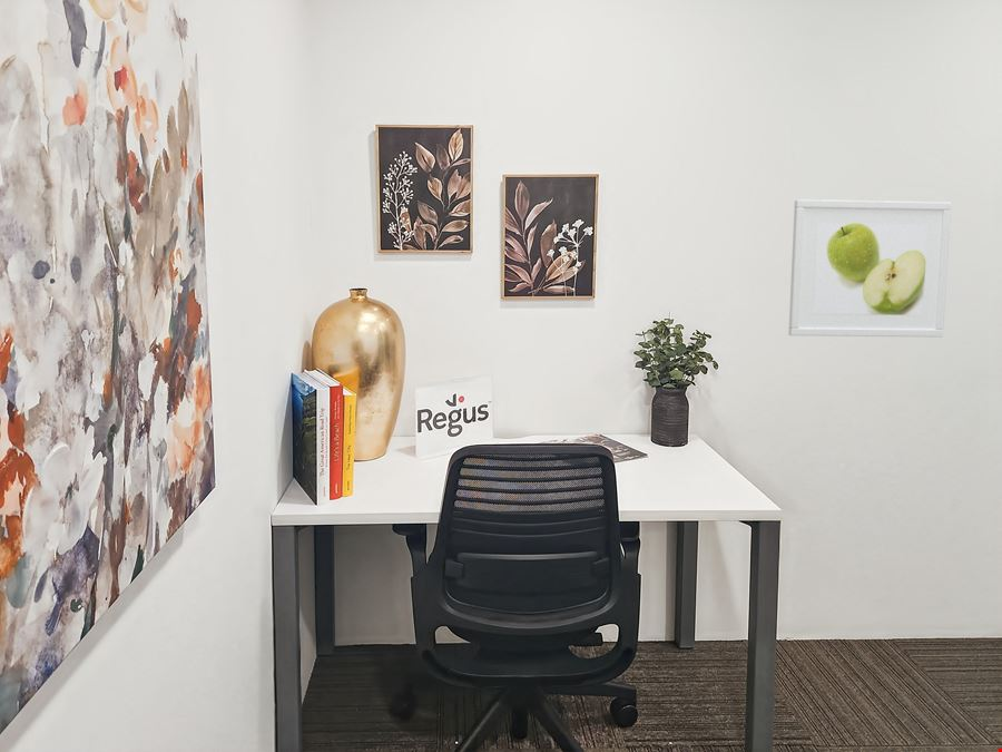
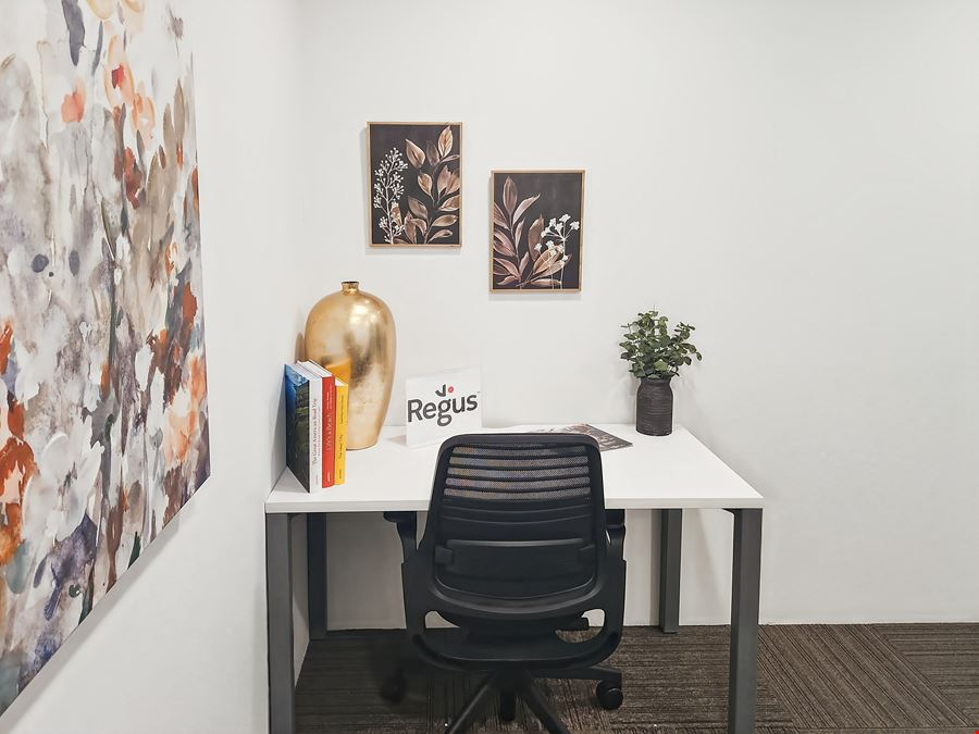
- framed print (868, 268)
